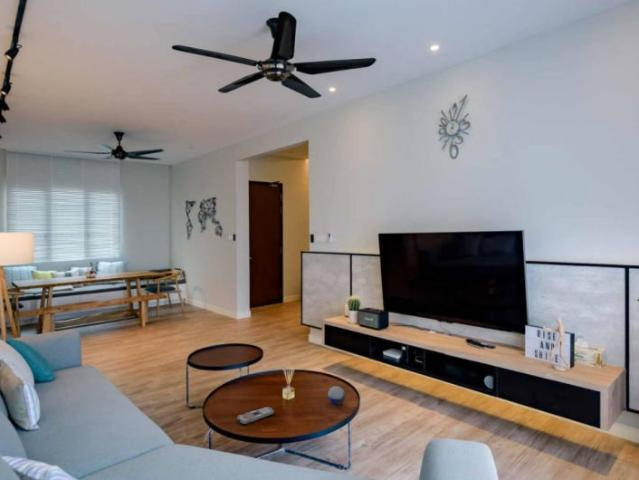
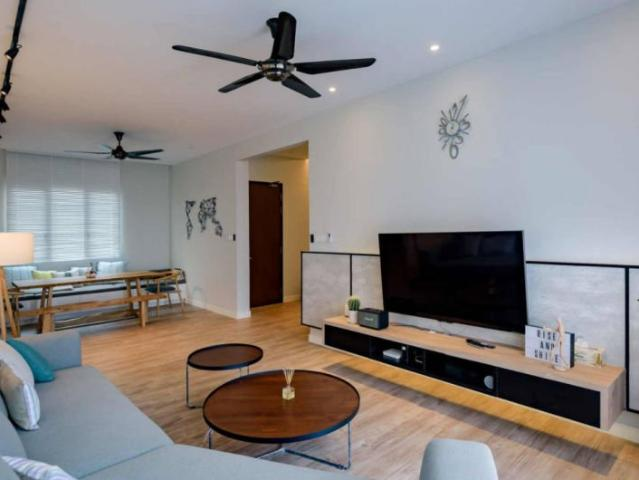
- remote control (256, 415)
- decorative orb (336, 395)
